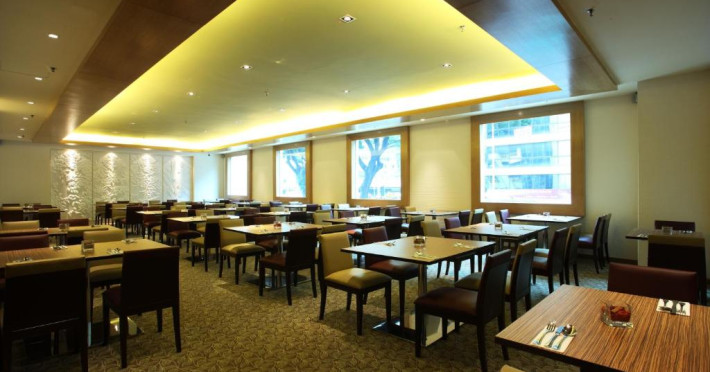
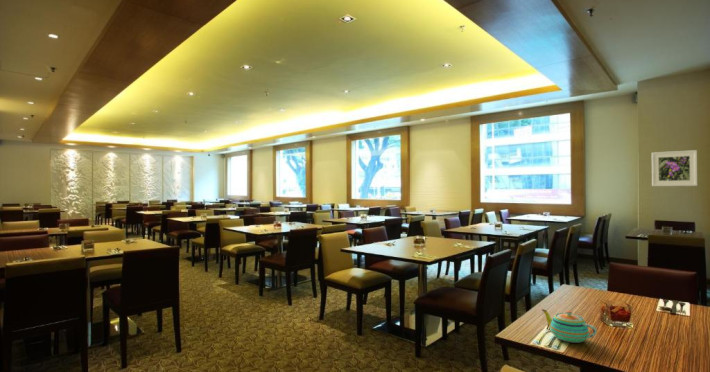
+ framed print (673, 168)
+ teapot (567, 324)
